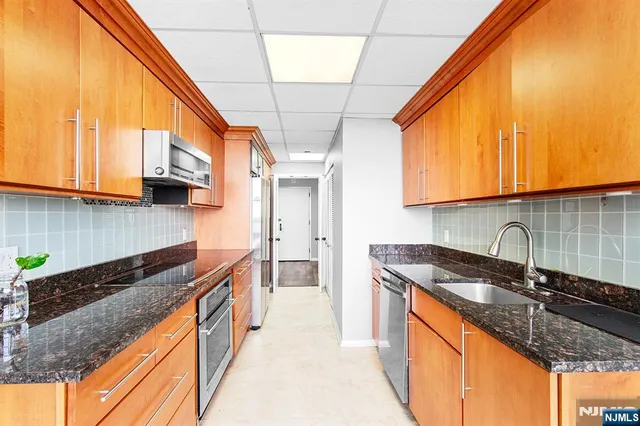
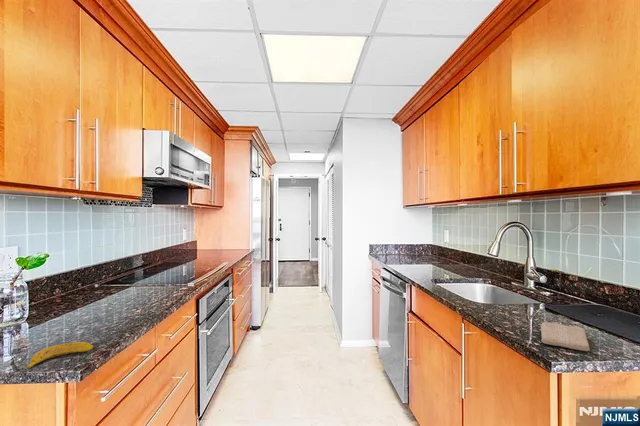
+ banana (59, 353)
+ washcloth (563, 334)
